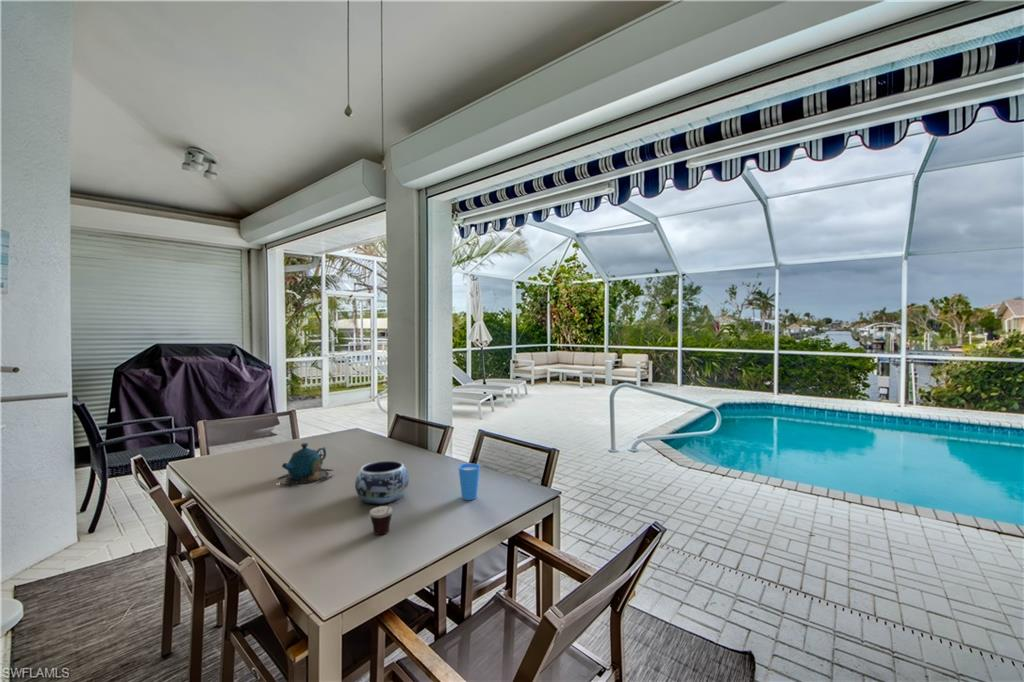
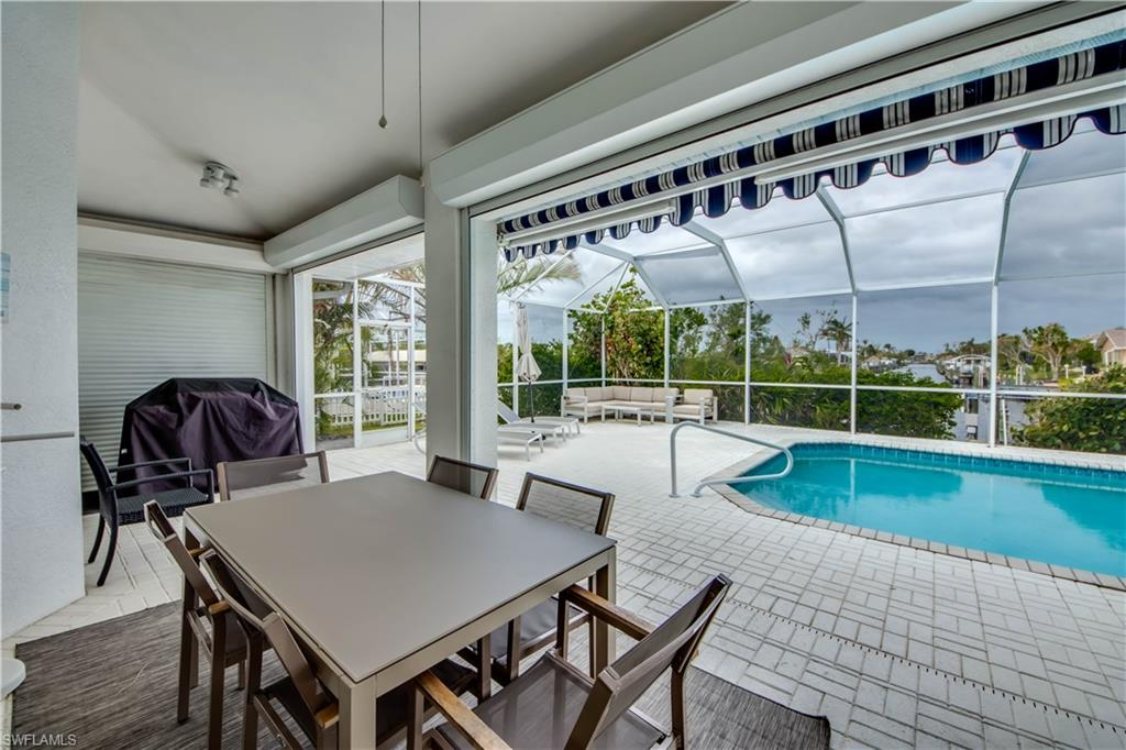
- cup (386, 516)
- cup (469, 481)
- teapot (307, 459)
- decorative bowl (382, 481)
